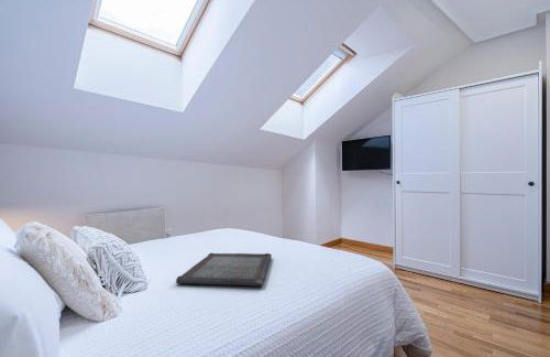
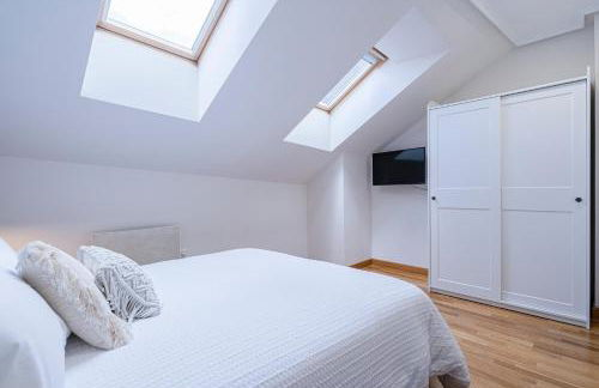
- serving tray (231, 267)
